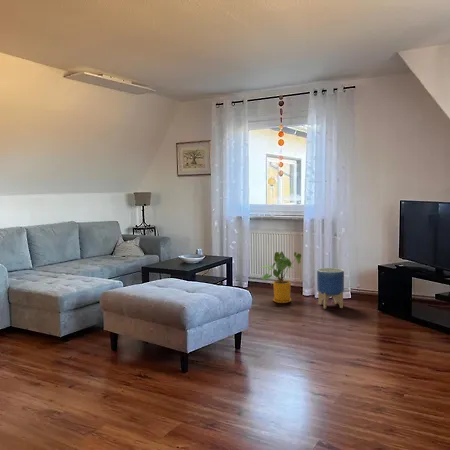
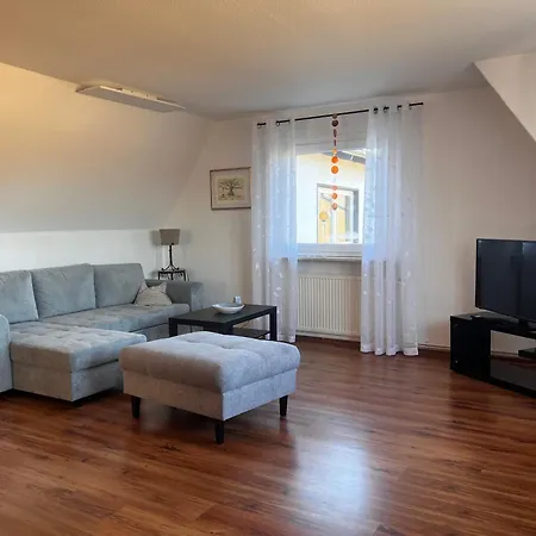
- house plant (281, 277)
- planter (330, 288)
